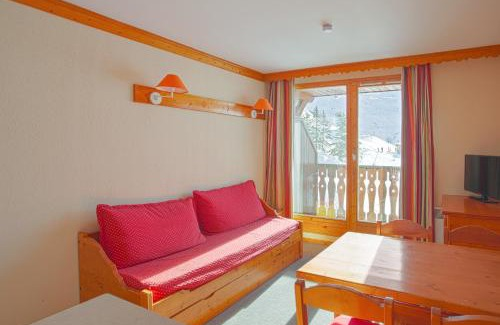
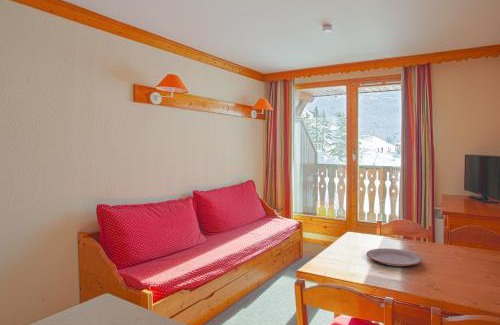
+ plate (393, 257)
